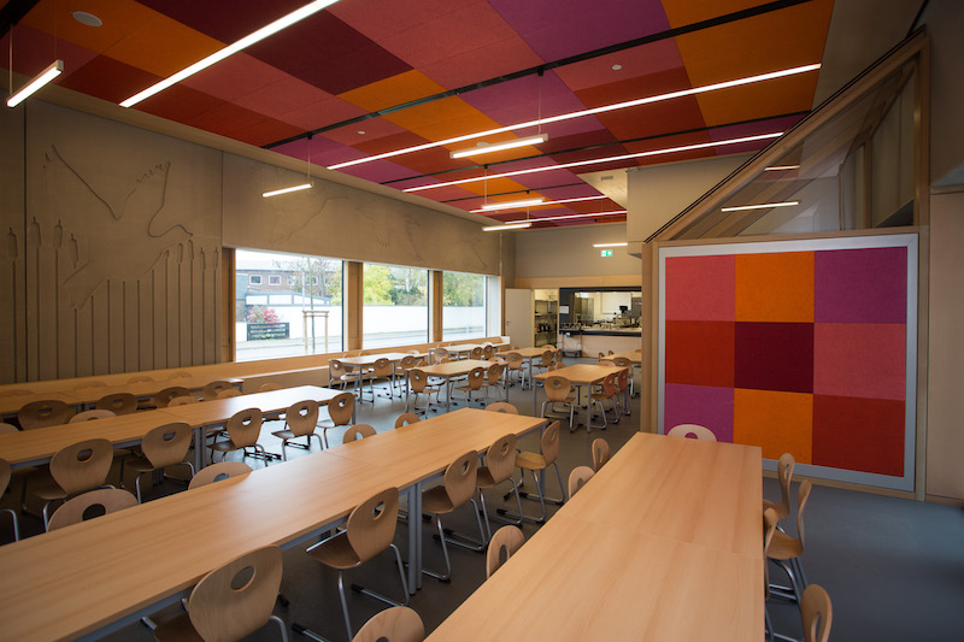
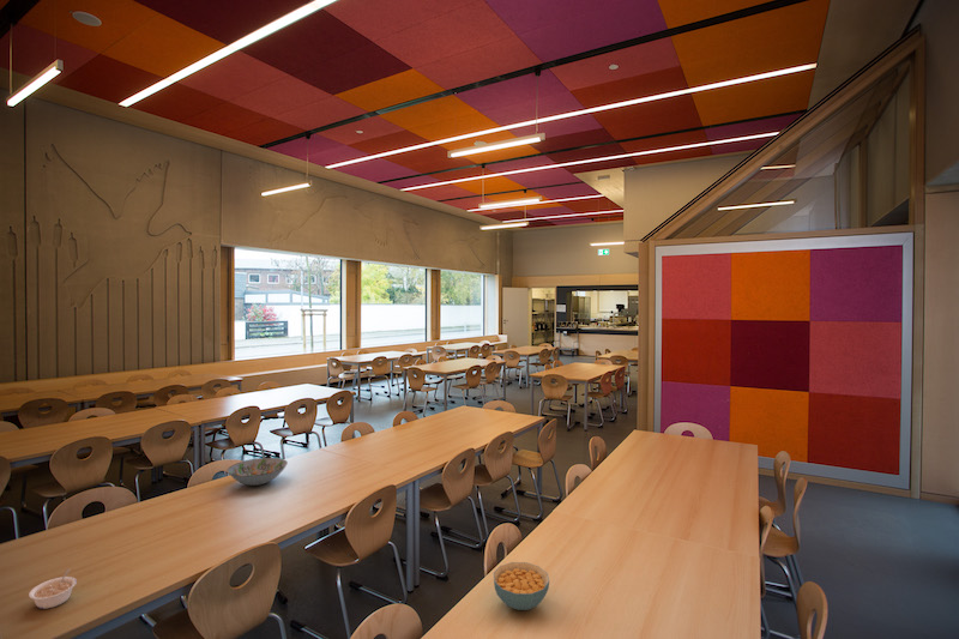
+ legume (53, 591)
+ cereal bowl (520, 590)
+ decorative bowl (258, 474)
